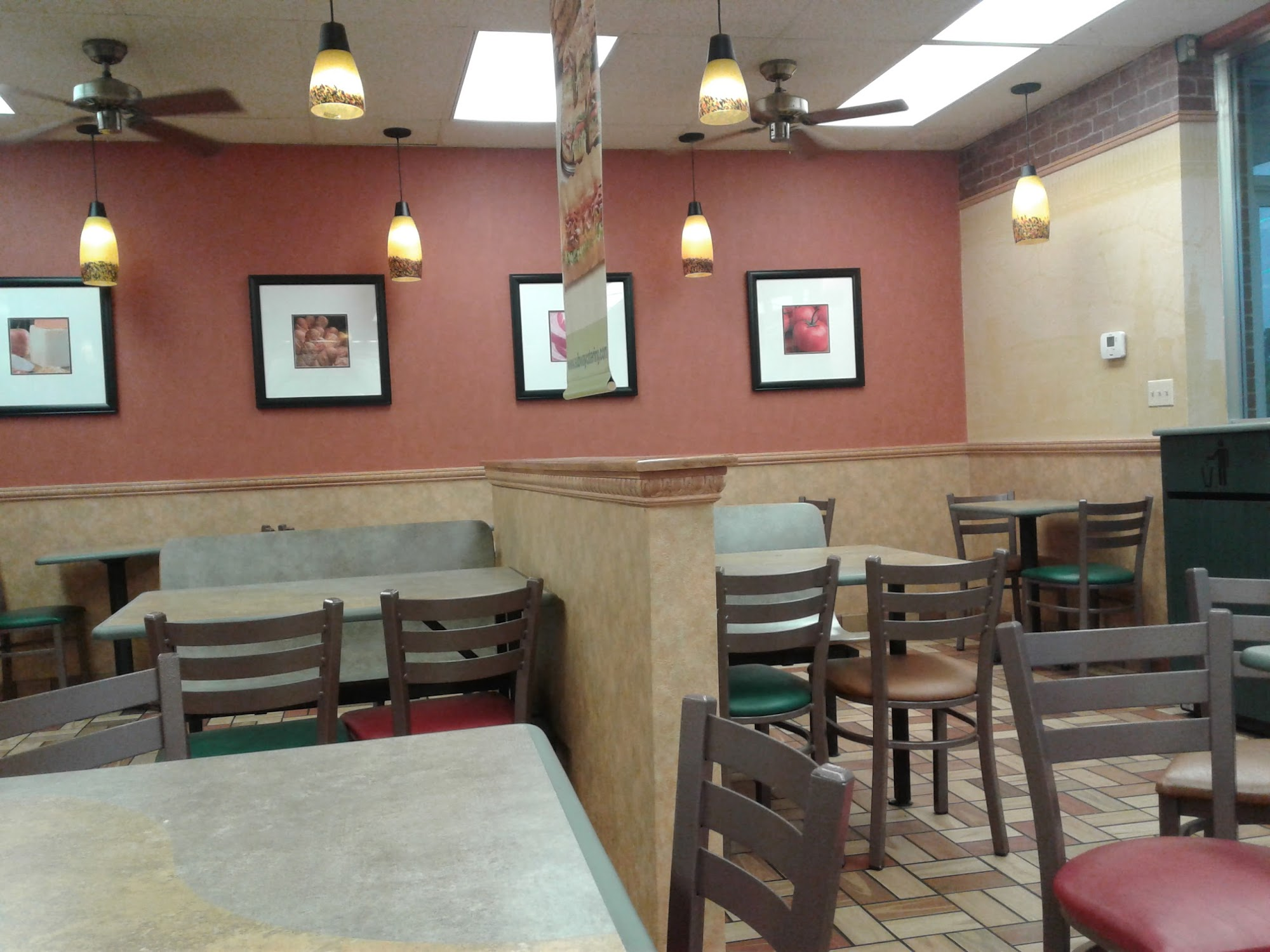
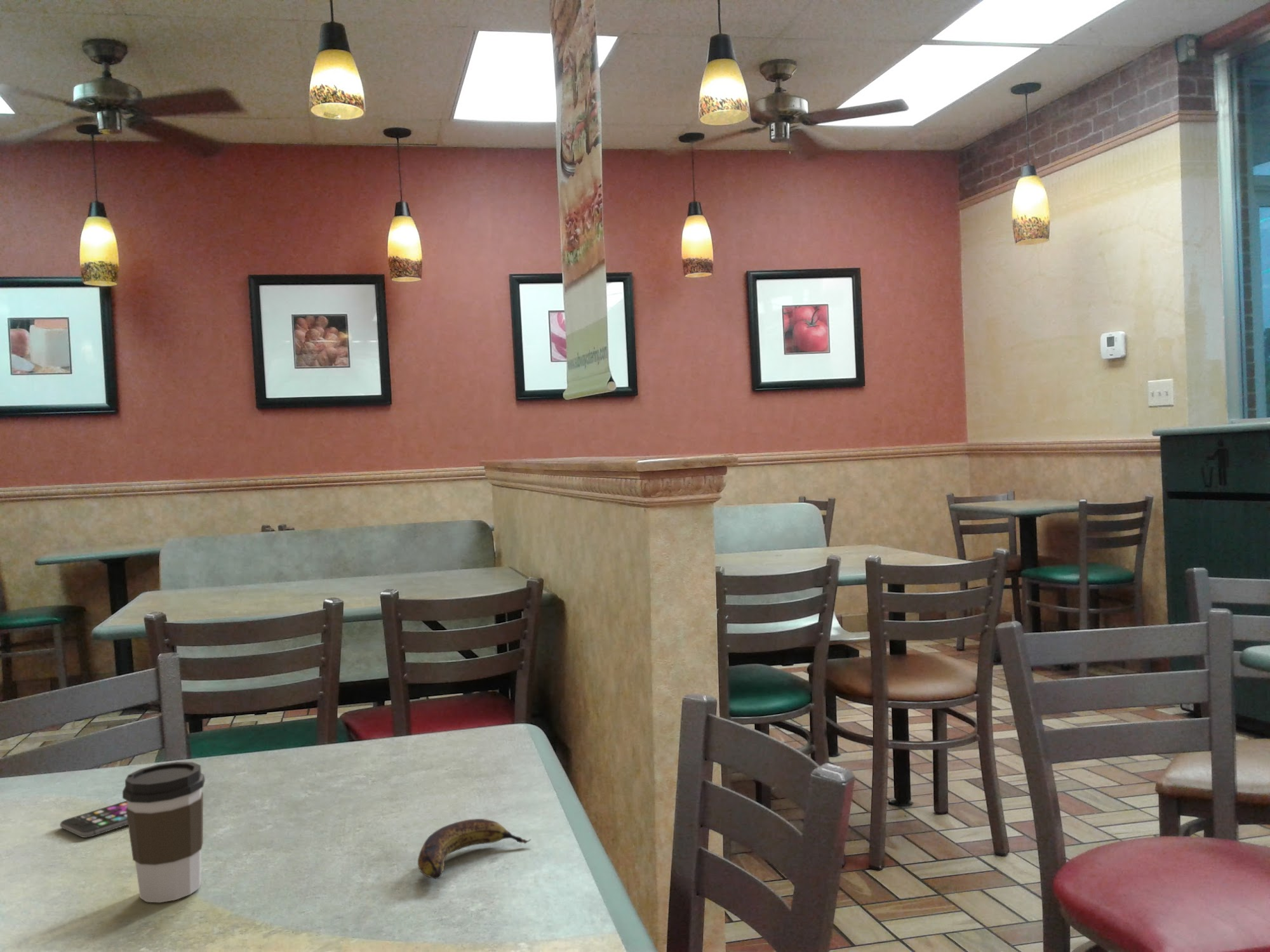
+ banana (464, 845)
+ coffee cup (167, 831)
+ smartphone (126, 808)
